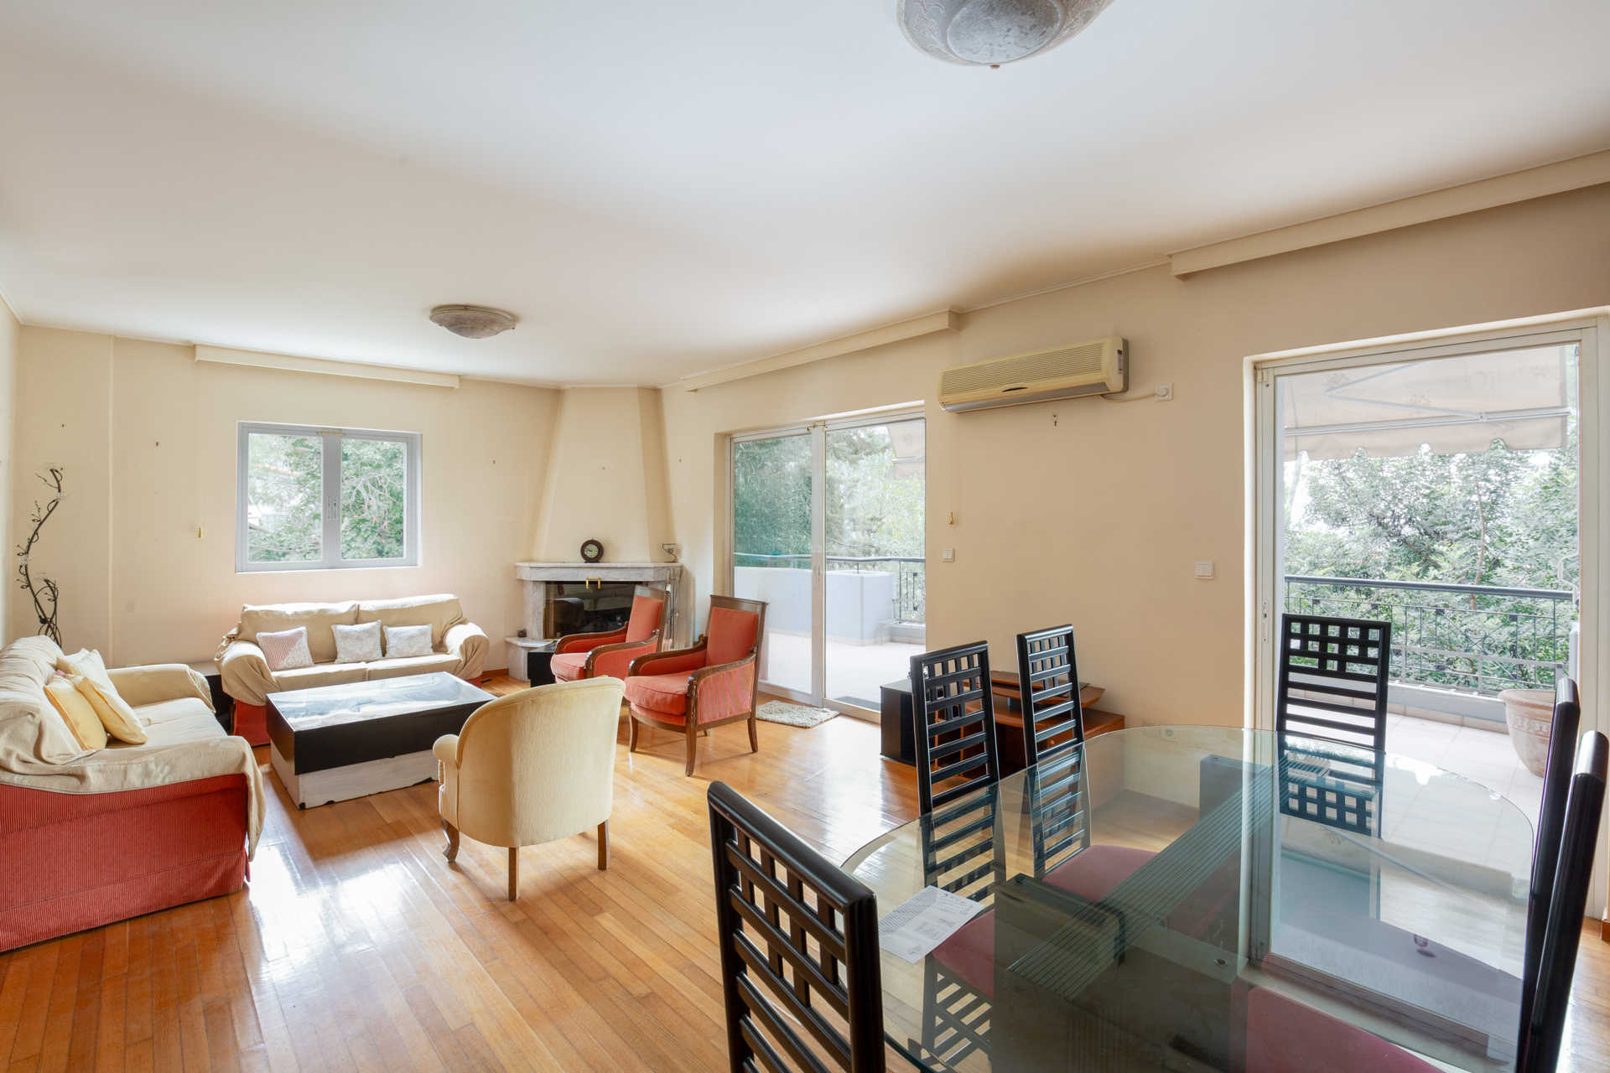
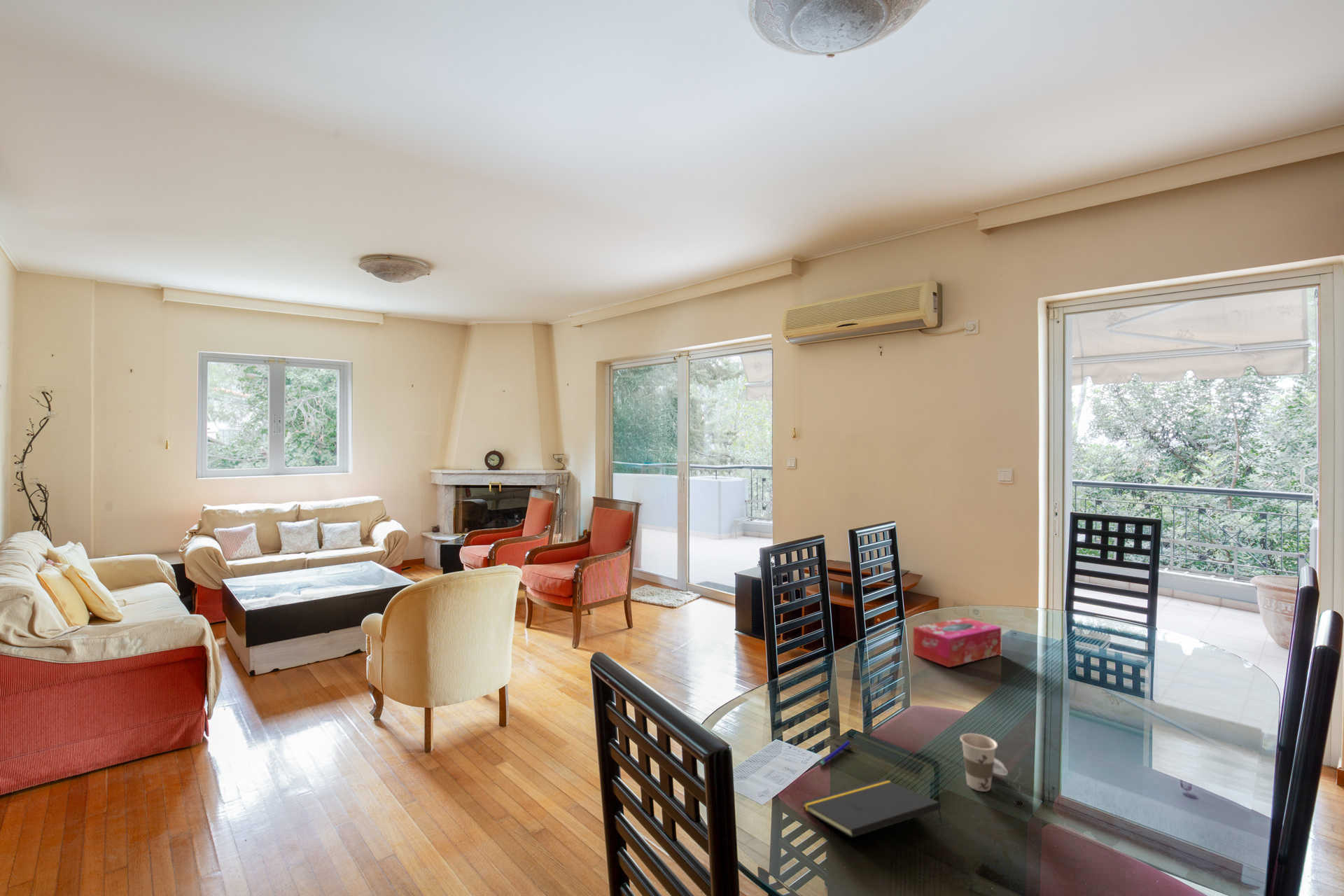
+ notepad (869, 806)
+ pen (834, 753)
+ tissue box (957, 640)
+ cup (983, 760)
